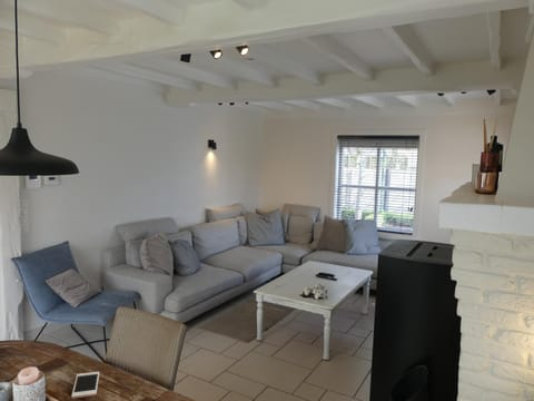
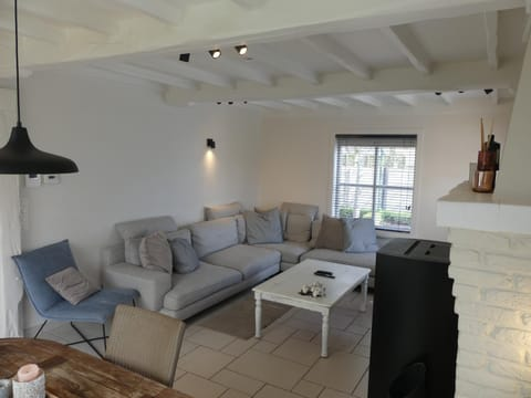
- cell phone (86, 384)
